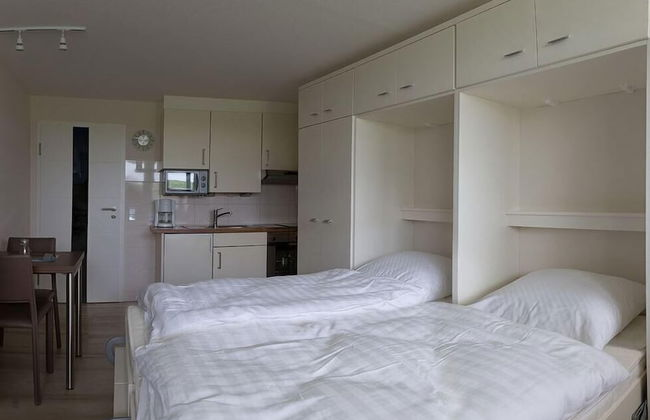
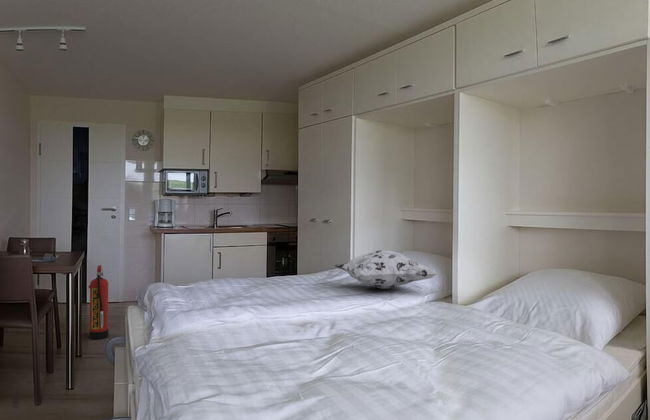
+ decorative pillow (382, 269)
+ fire extinguisher (98, 301)
